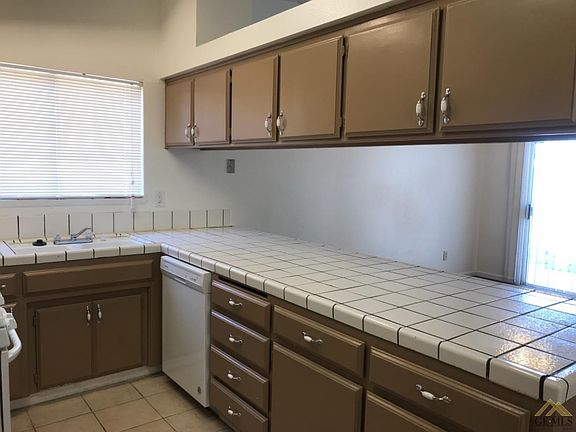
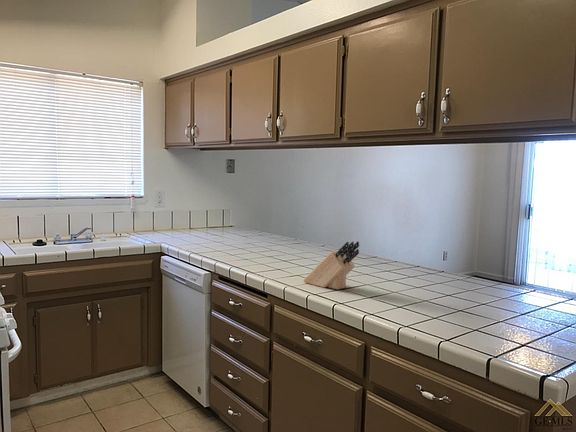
+ knife block (332, 262)
